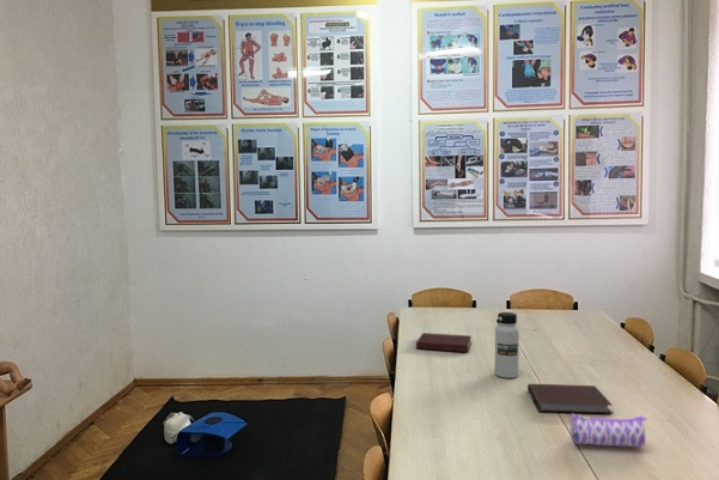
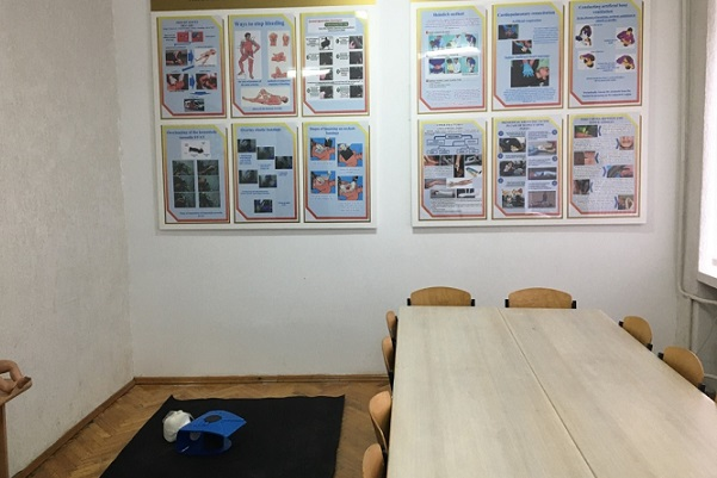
- notebook (567, 397)
- notebook (444, 341)
- water bottle (506, 344)
- pencil case (605, 429)
